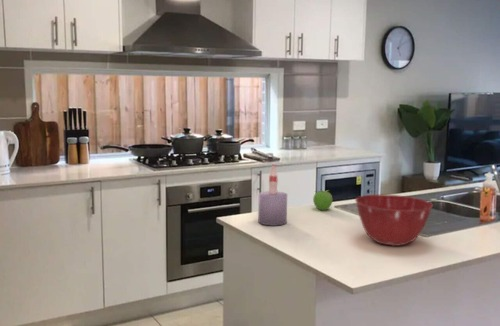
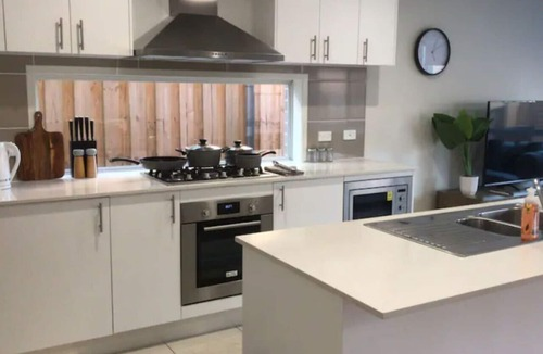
- fruit (322, 199)
- bottle (273, 193)
- mixing bowl (392, 221)
